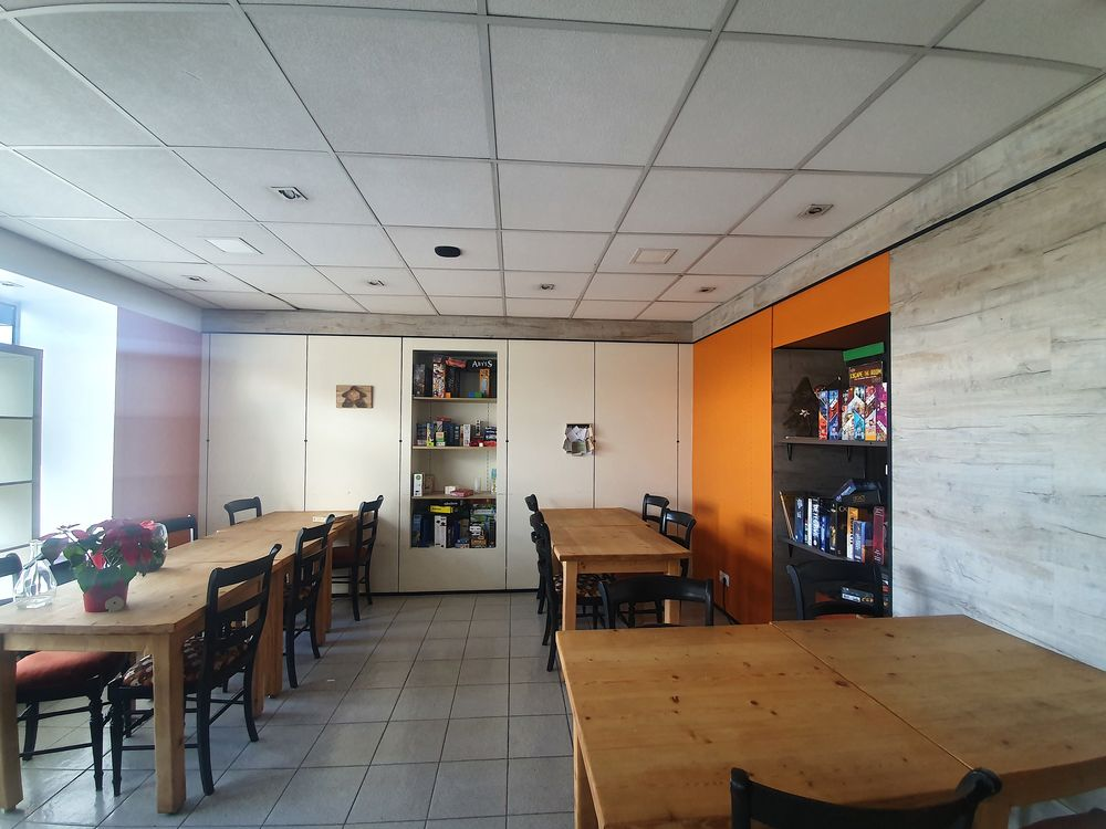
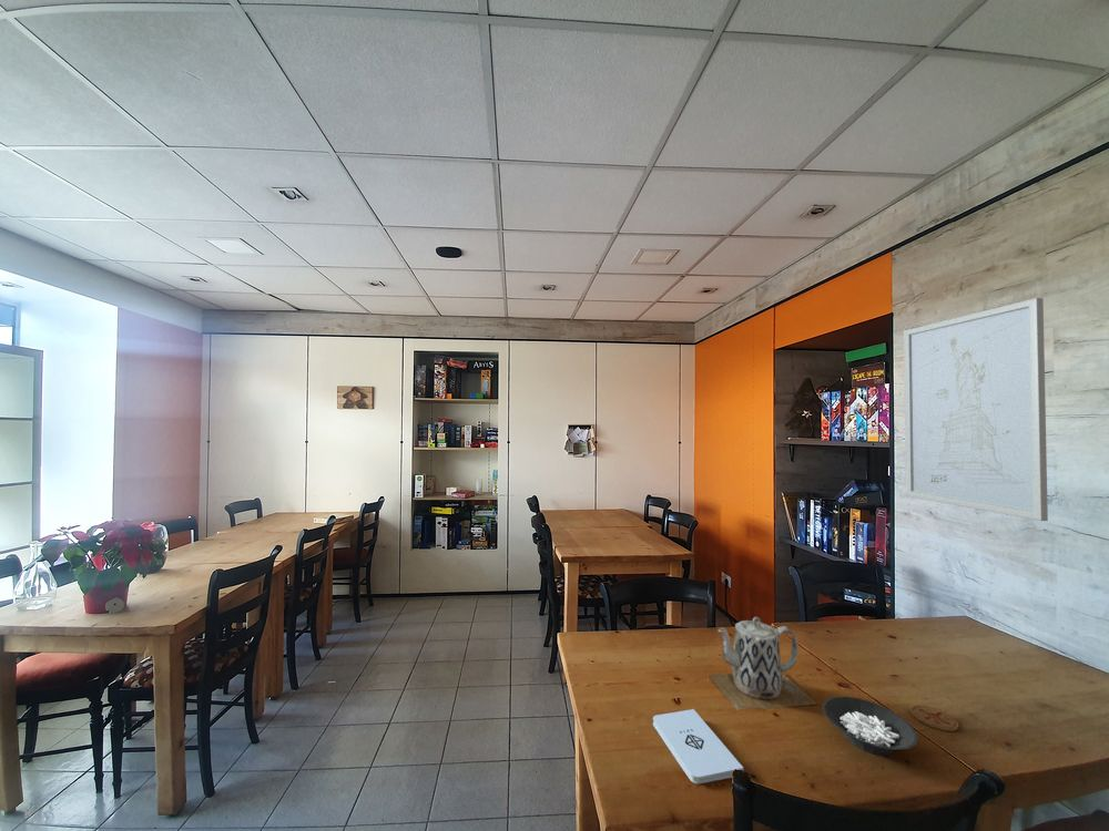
+ cereal bowl (867, 729)
+ notepad (693, 742)
+ coaster (934, 717)
+ teapot (760, 654)
+ wall art (964, 411)
